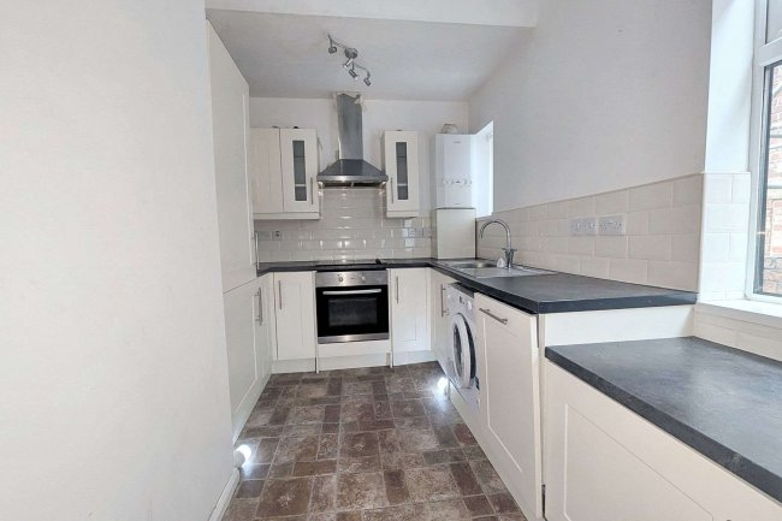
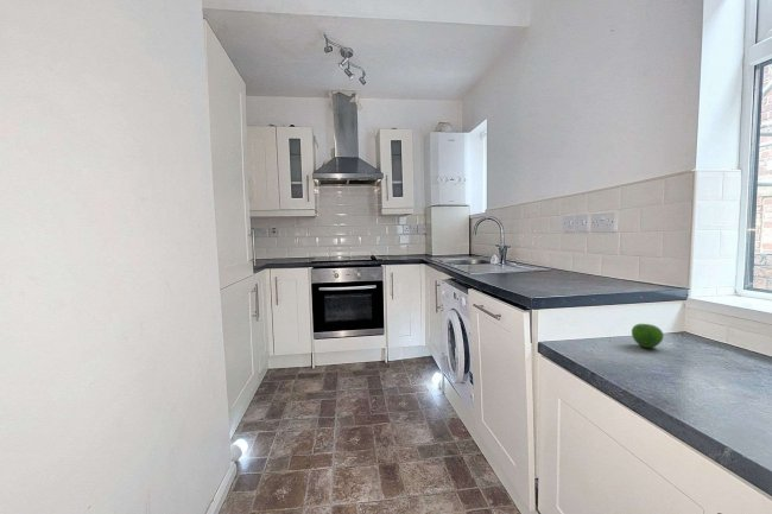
+ apple (646, 336)
